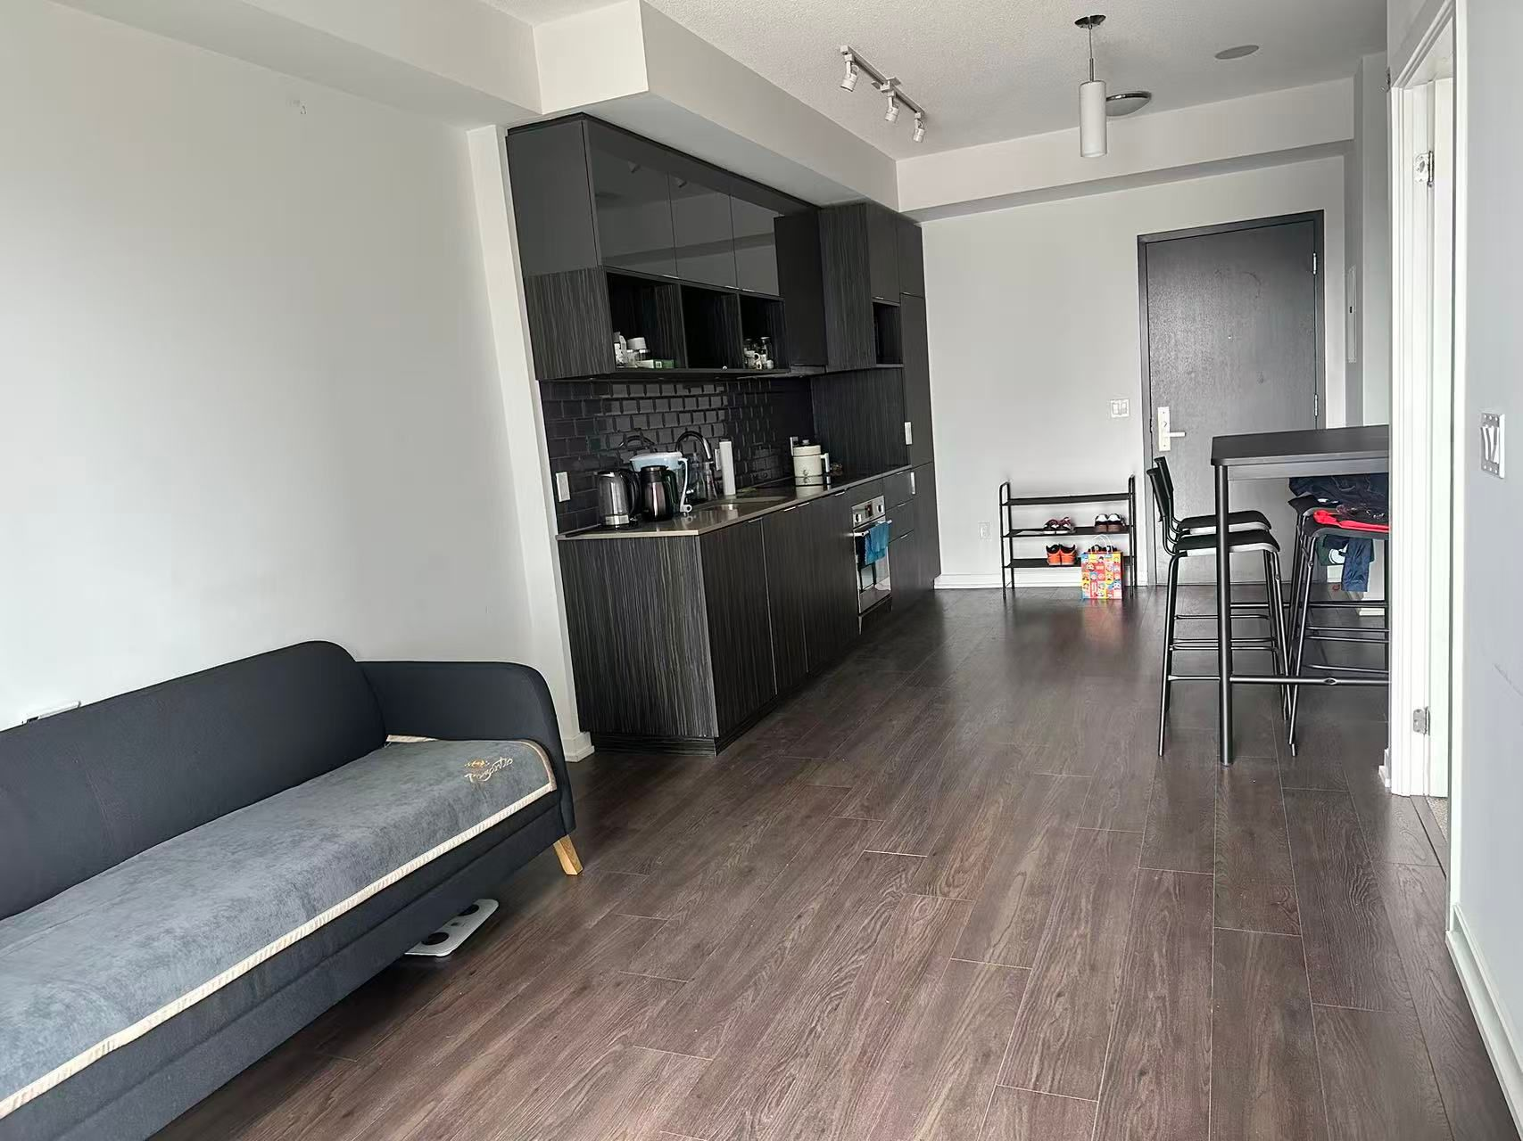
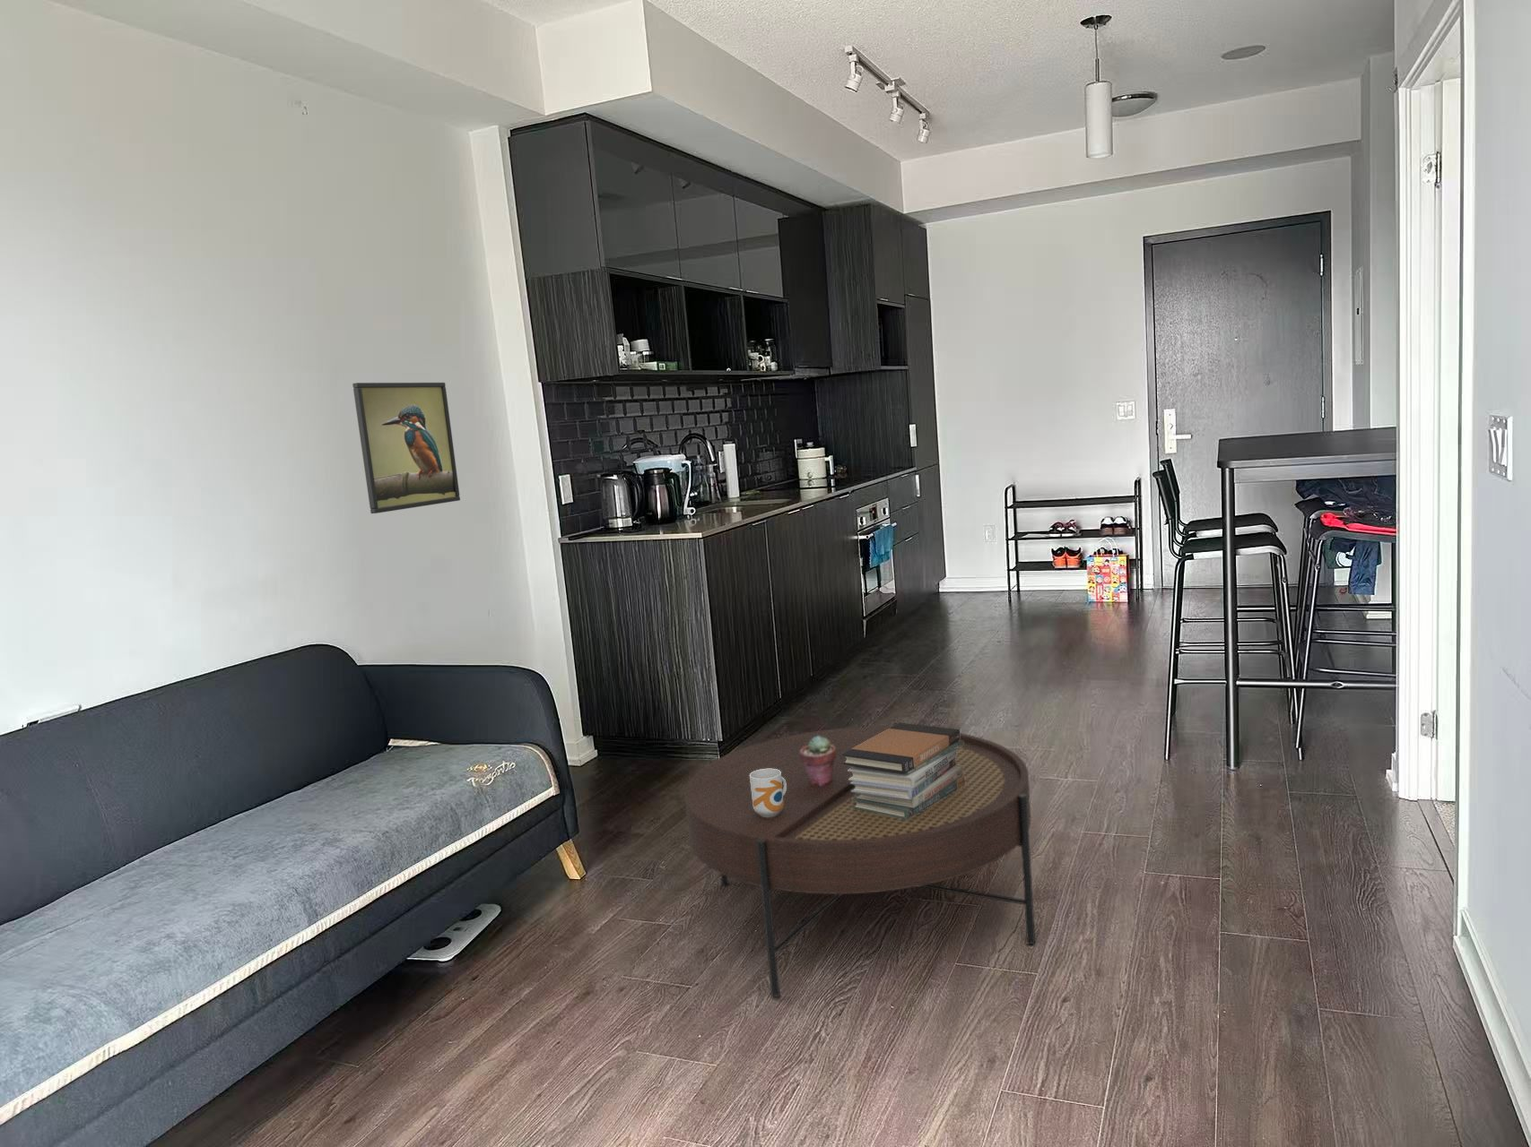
+ book stack (904, 761)
+ coffee table (860, 845)
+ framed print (409, 445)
+ potted succulent (819, 757)
+ mug (769, 792)
